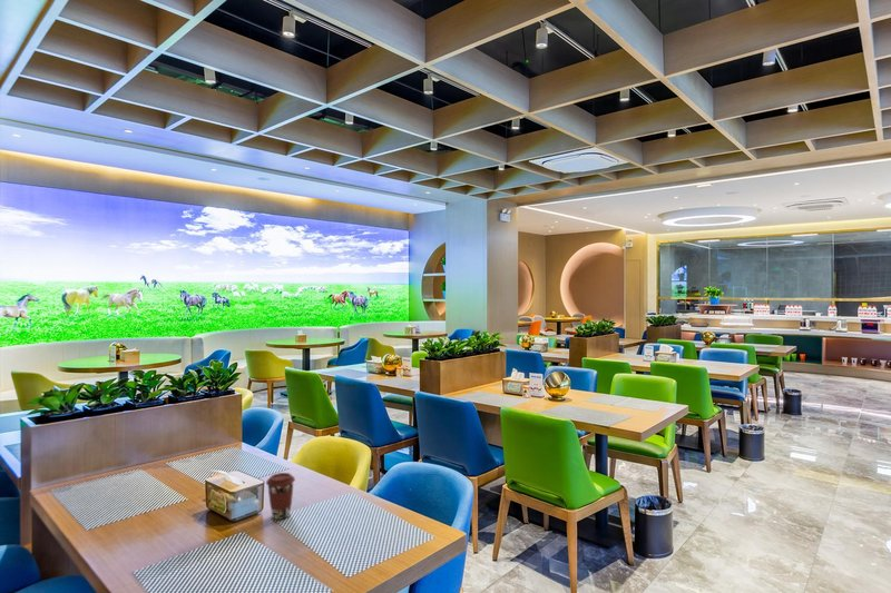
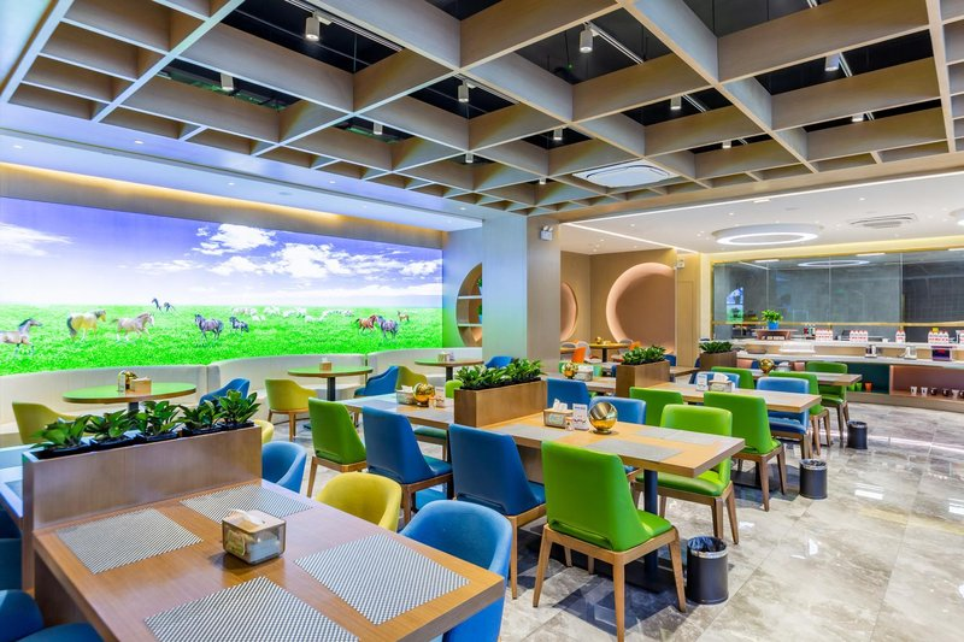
- coffee cup (281, 495)
